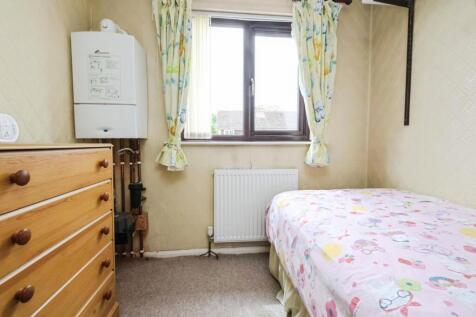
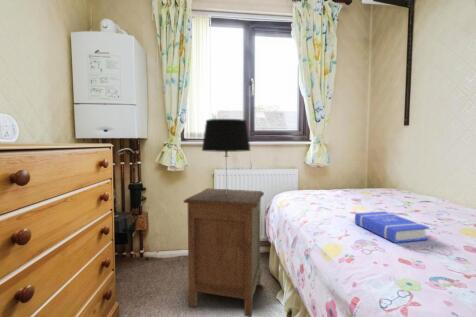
+ nightstand (228, 243)
+ table lamp (226, 157)
+ book (388, 225)
